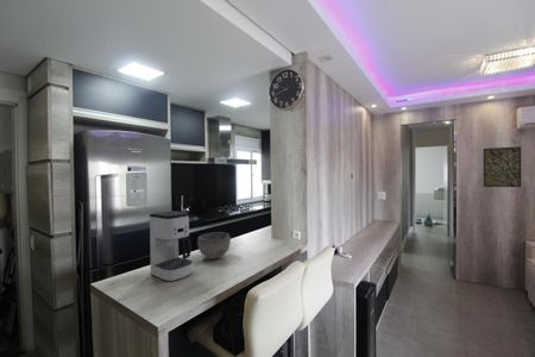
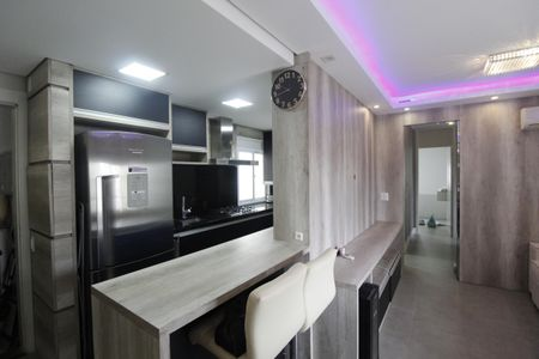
- bowl (214, 246)
- coffee maker (174, 243)
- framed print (501, 167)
